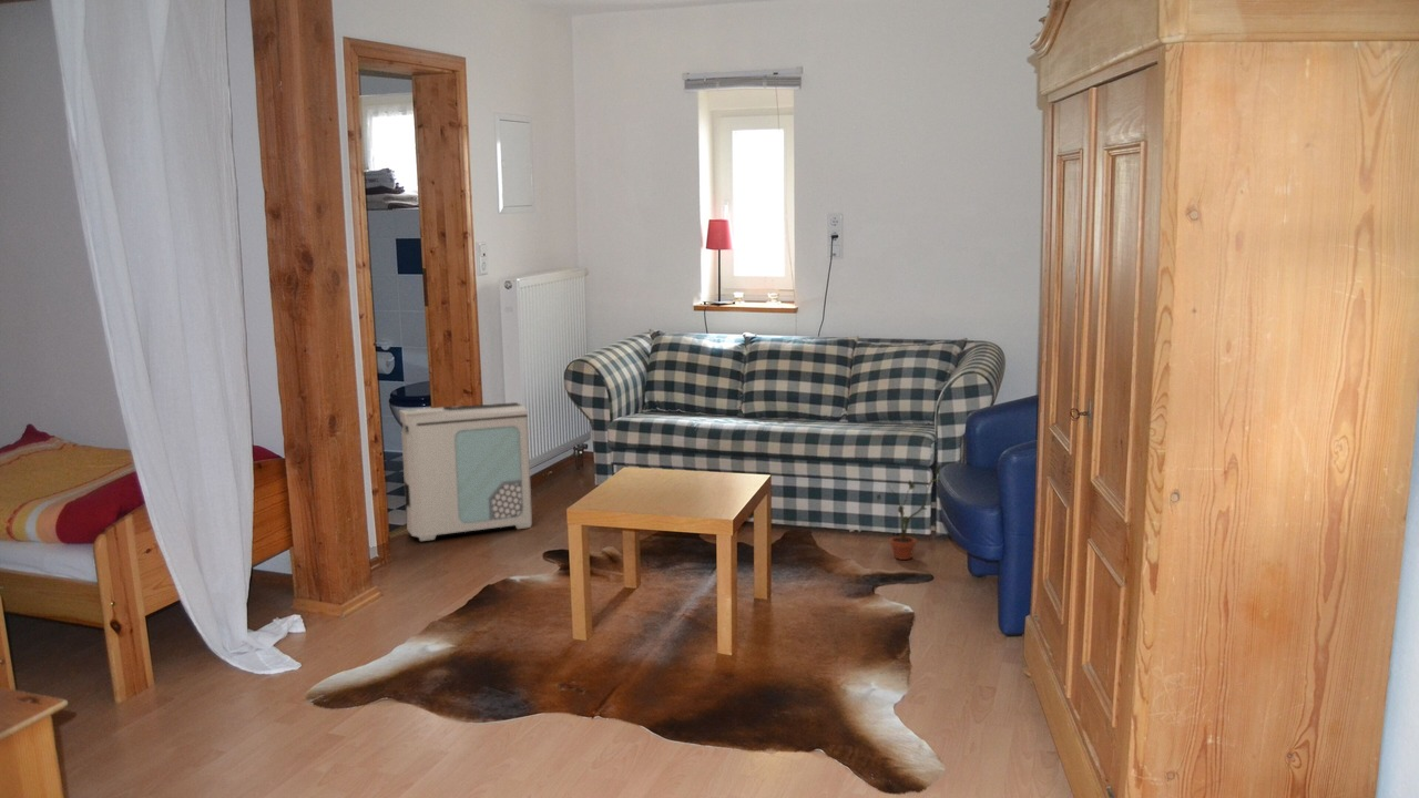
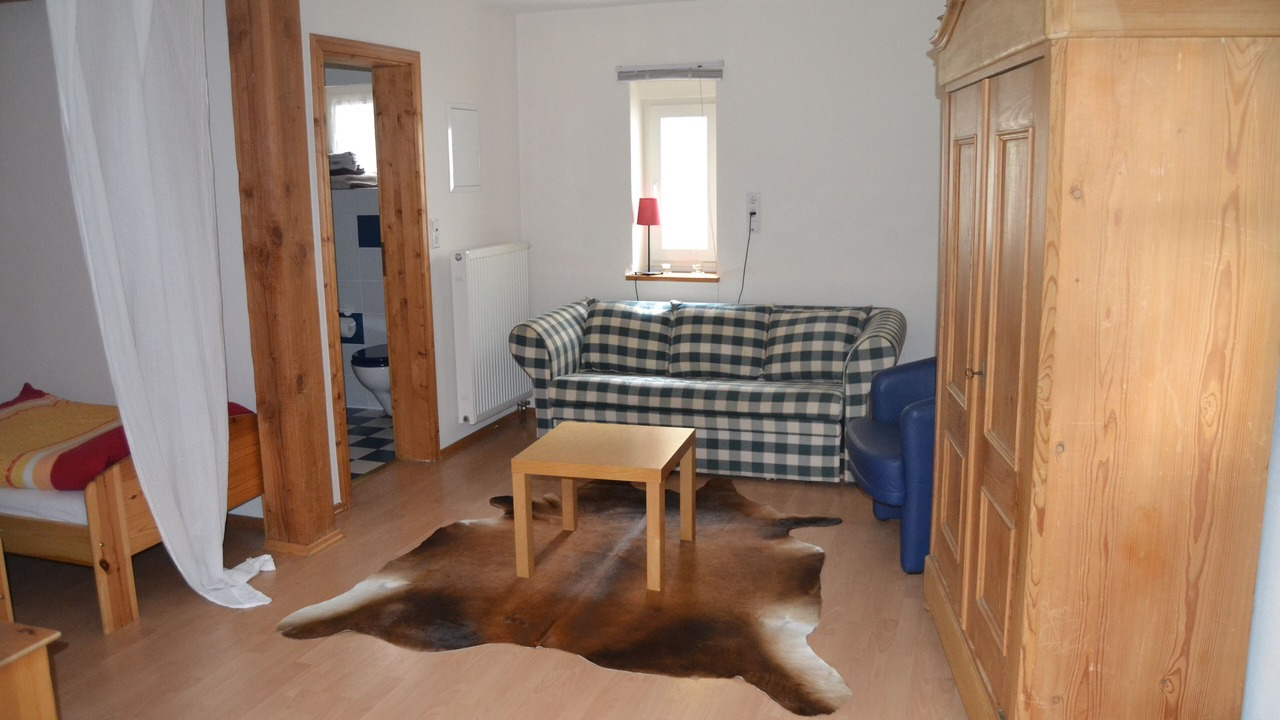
- potted plant (911, 514)
- air purifier (468, 468)
